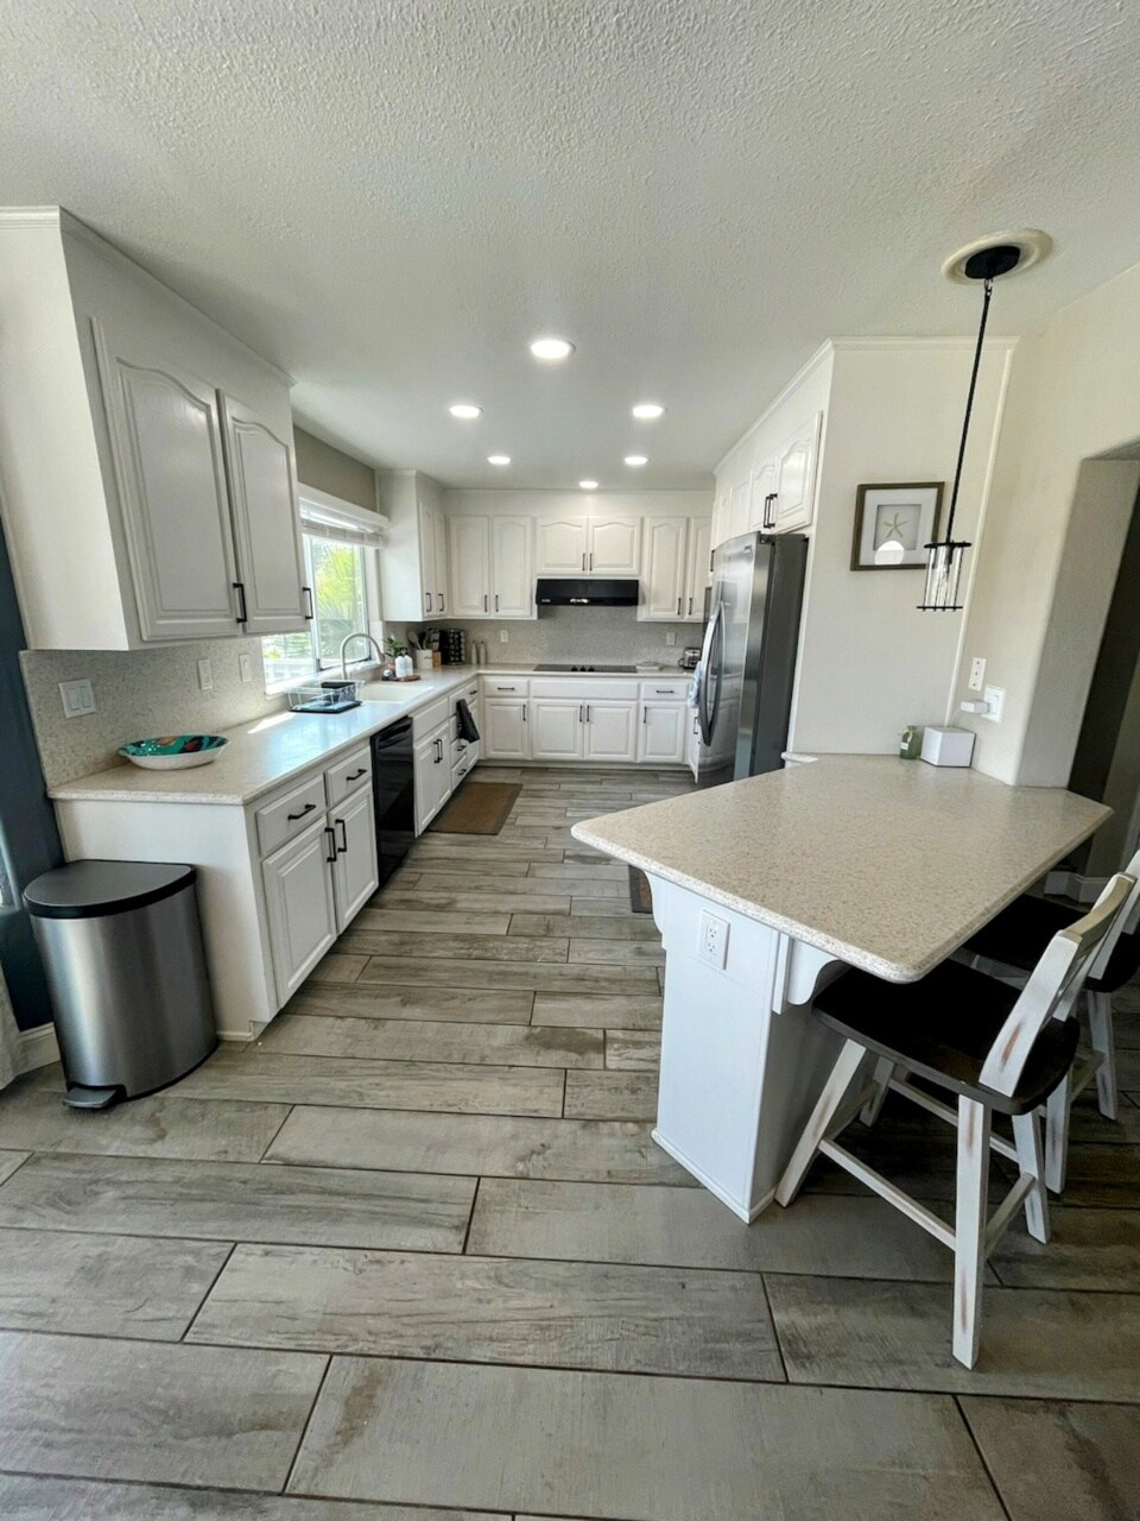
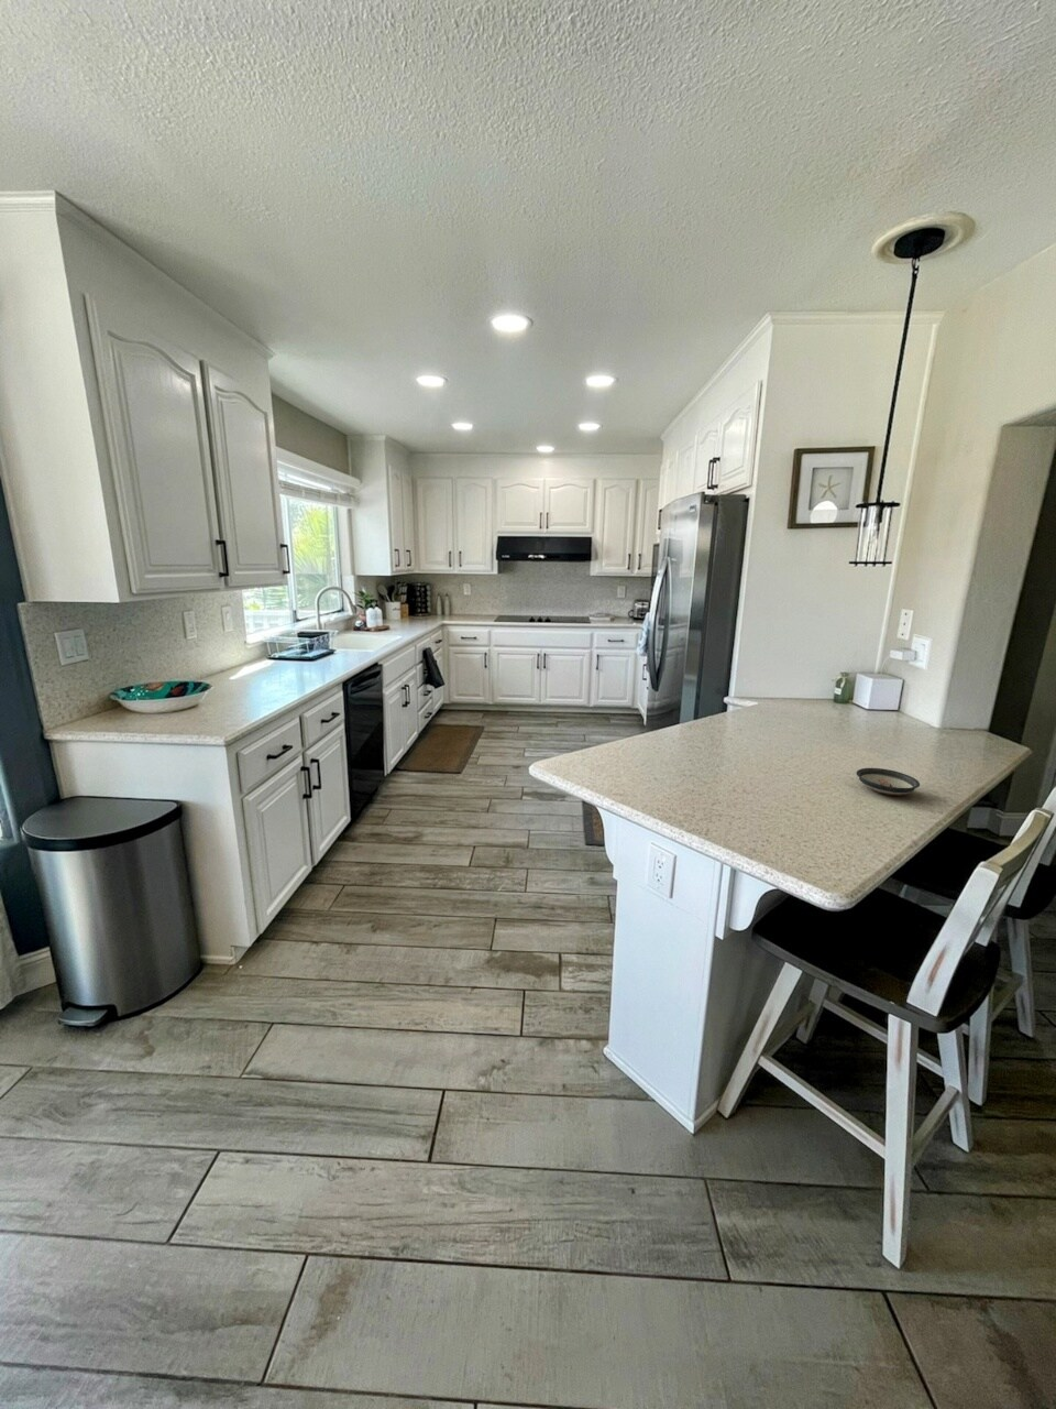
+ saucer (885, 783)
